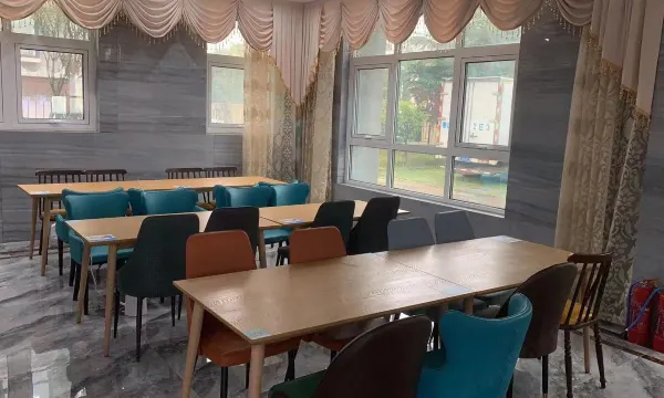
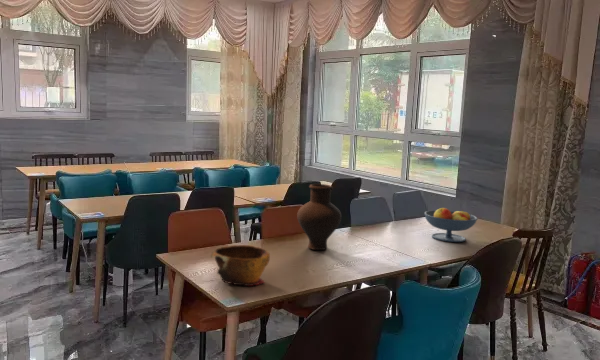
+ fruit bowl (449, 222)
+ vase (319, 217)
+ bowl (241, 265)
